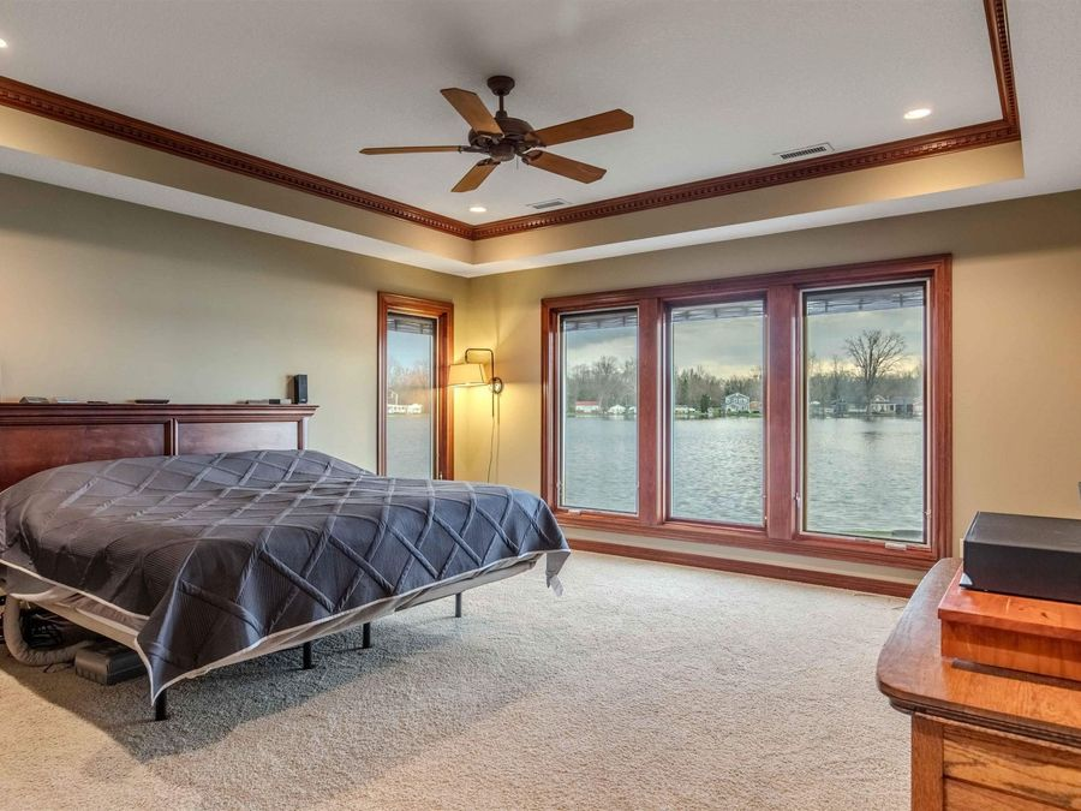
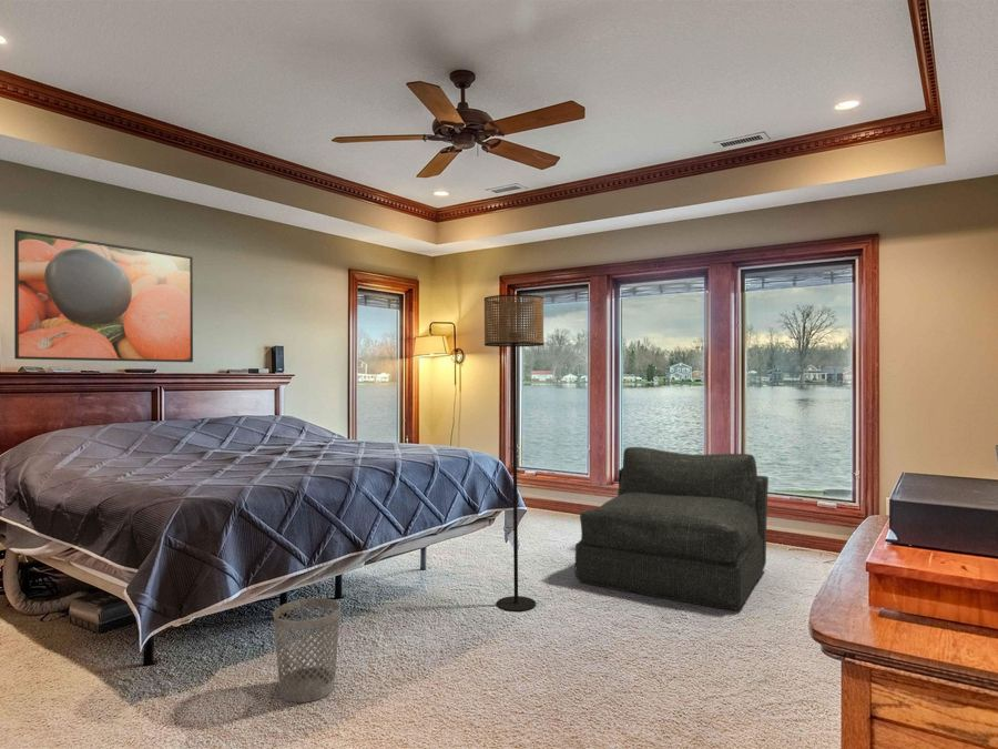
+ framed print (112, 302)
+ wastebasket (308, 649)
+ armchair (672, 514)
+ floor lamp (515, 451)
